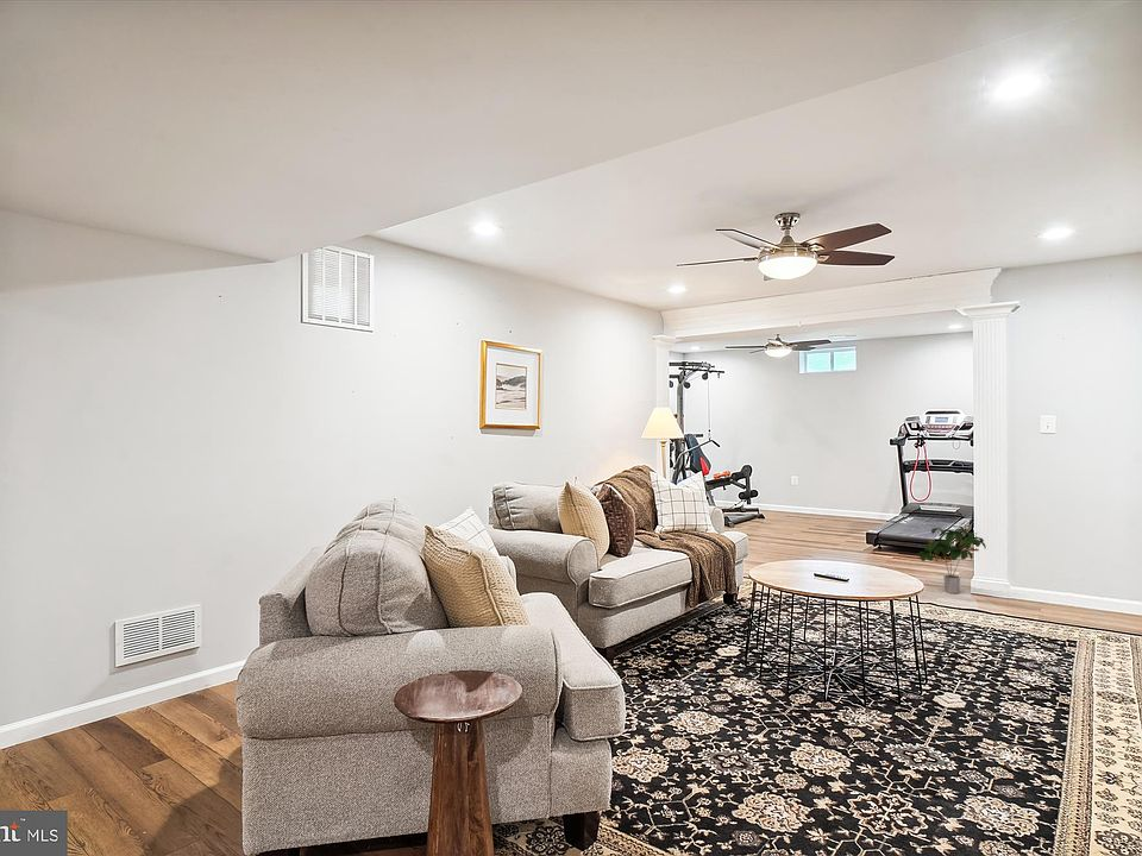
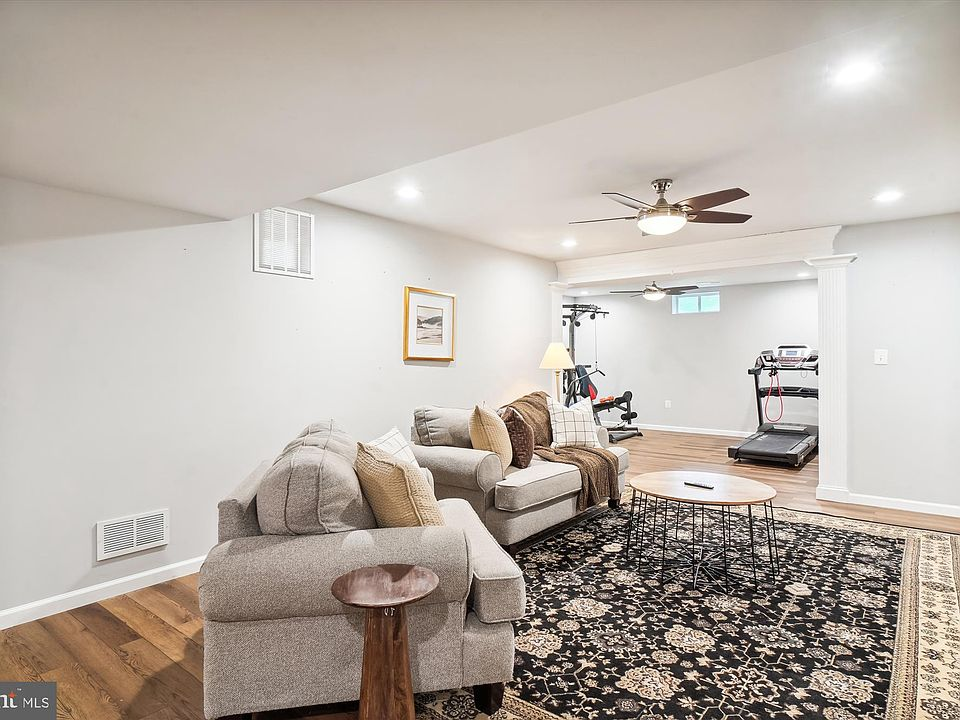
- potted plant (950, 559)
